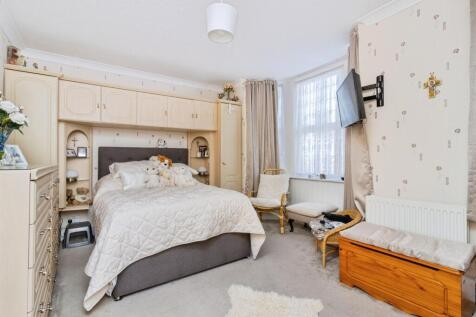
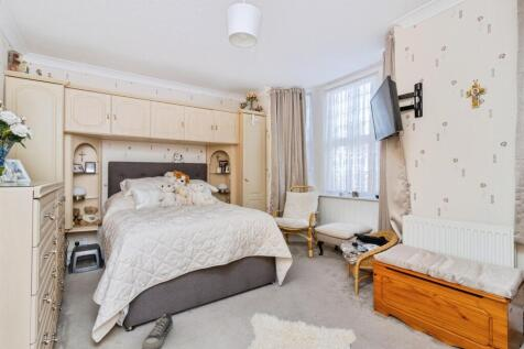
+ shoe (159, 326)
